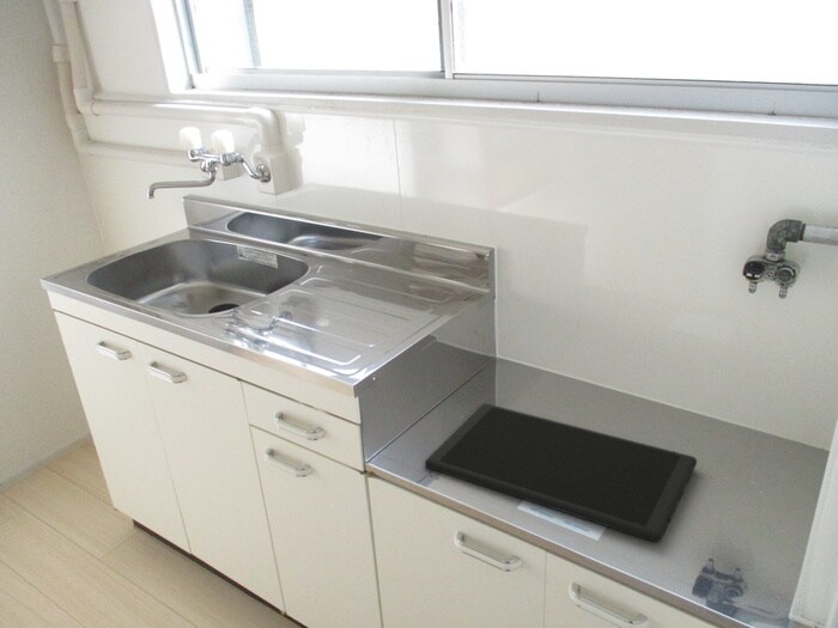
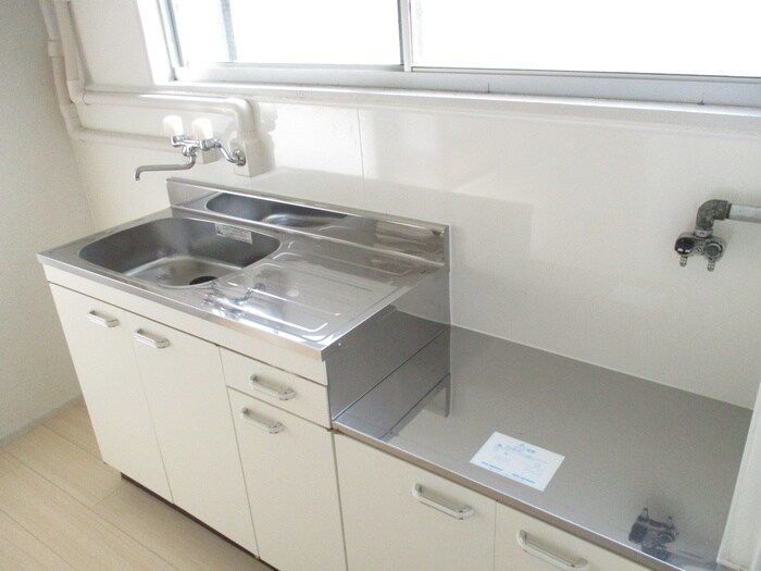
- cutting board (558, 462)
